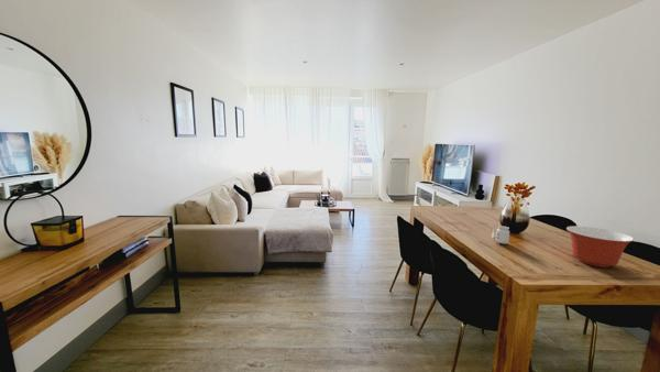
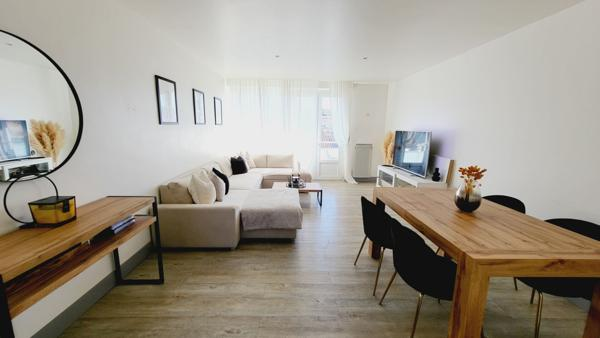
- candle (498, 233)
- mixing bowl (595, 248)
